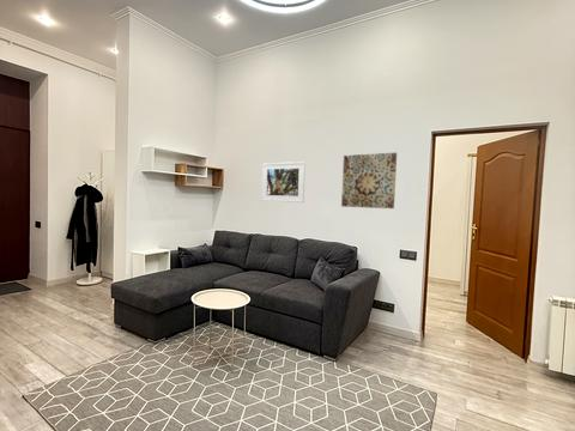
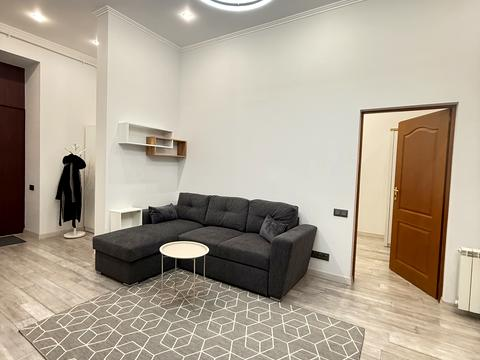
- wall art (368, 181)
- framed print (282, 182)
